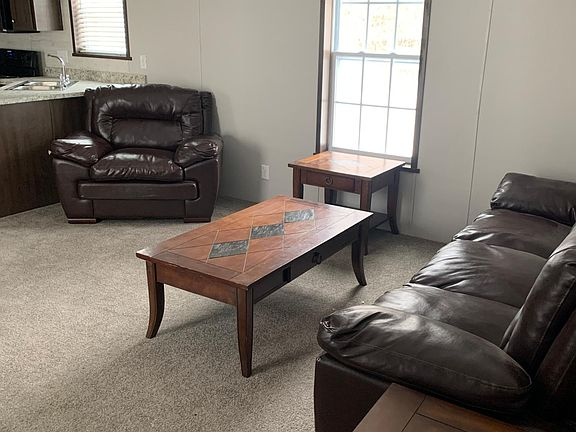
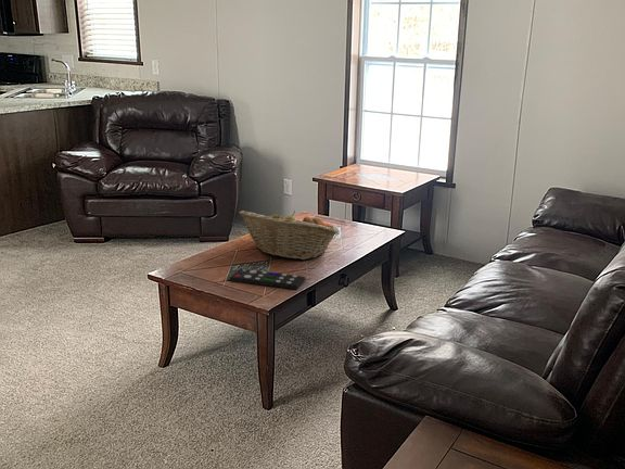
+ fruit basket (288, 229)
+ remote control (267, 278)
